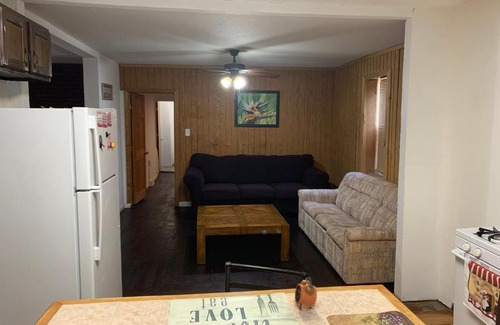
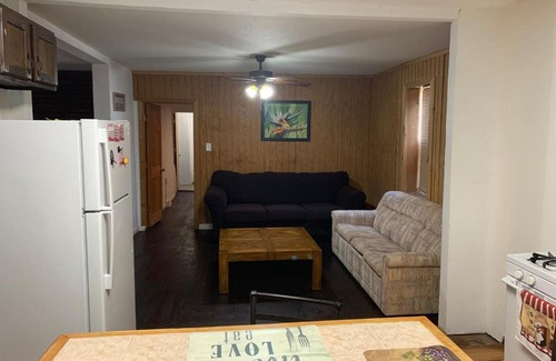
- alarm clock (305, 291)
